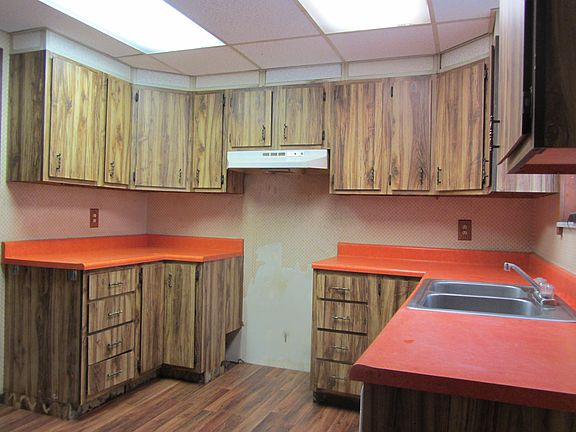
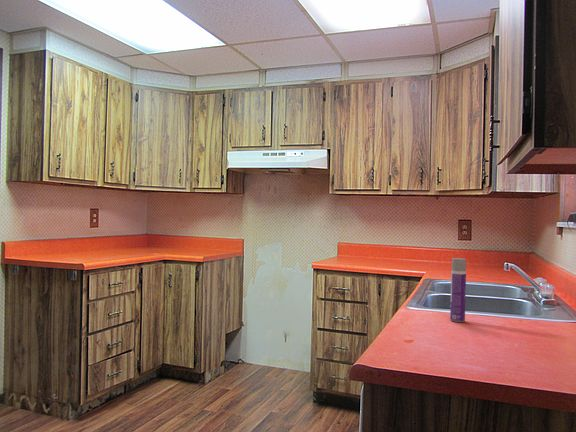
+ aerosol can (458, 289)
